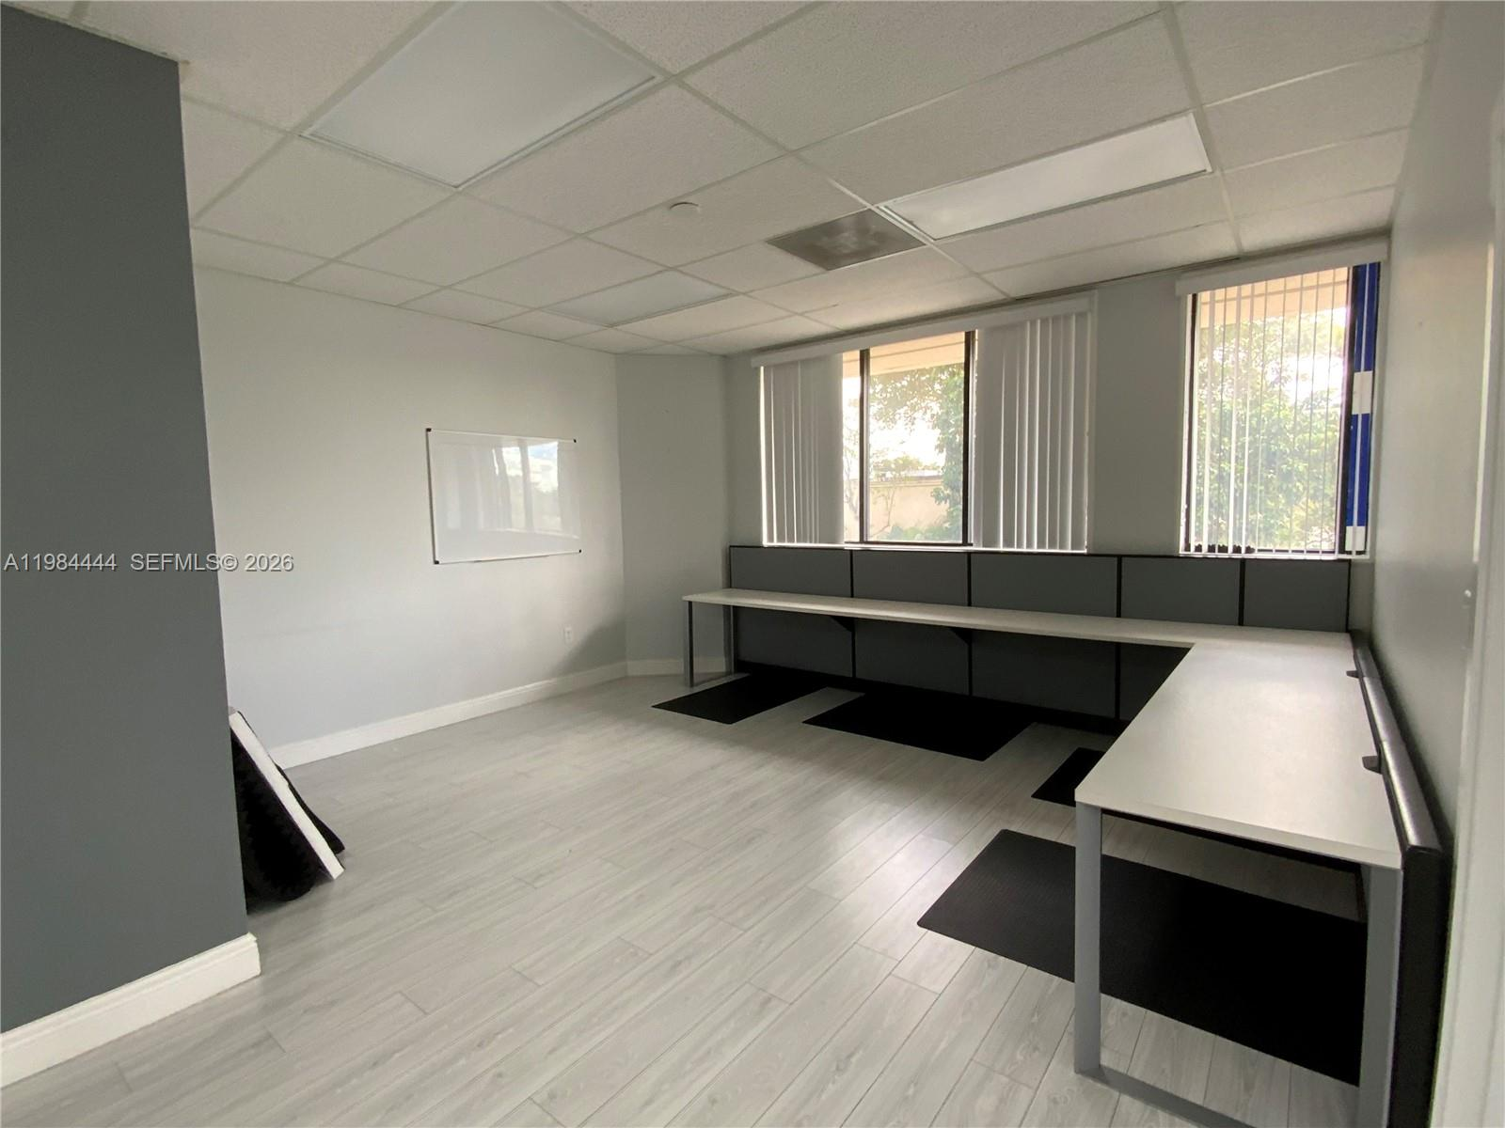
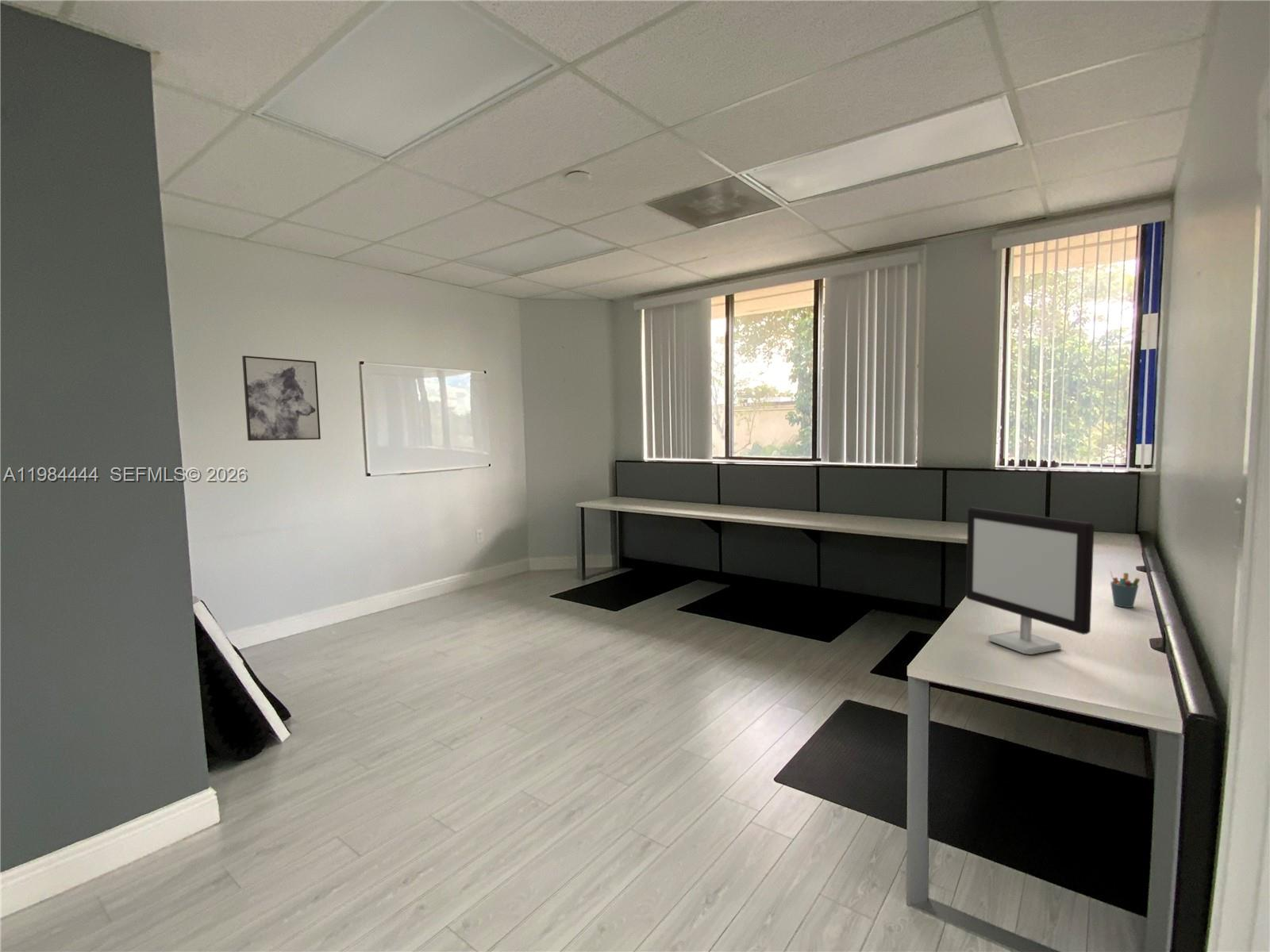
+ wall art (283, 399)
+ computer monitor (1026, 580)
+ pen holder (1124, 588)
